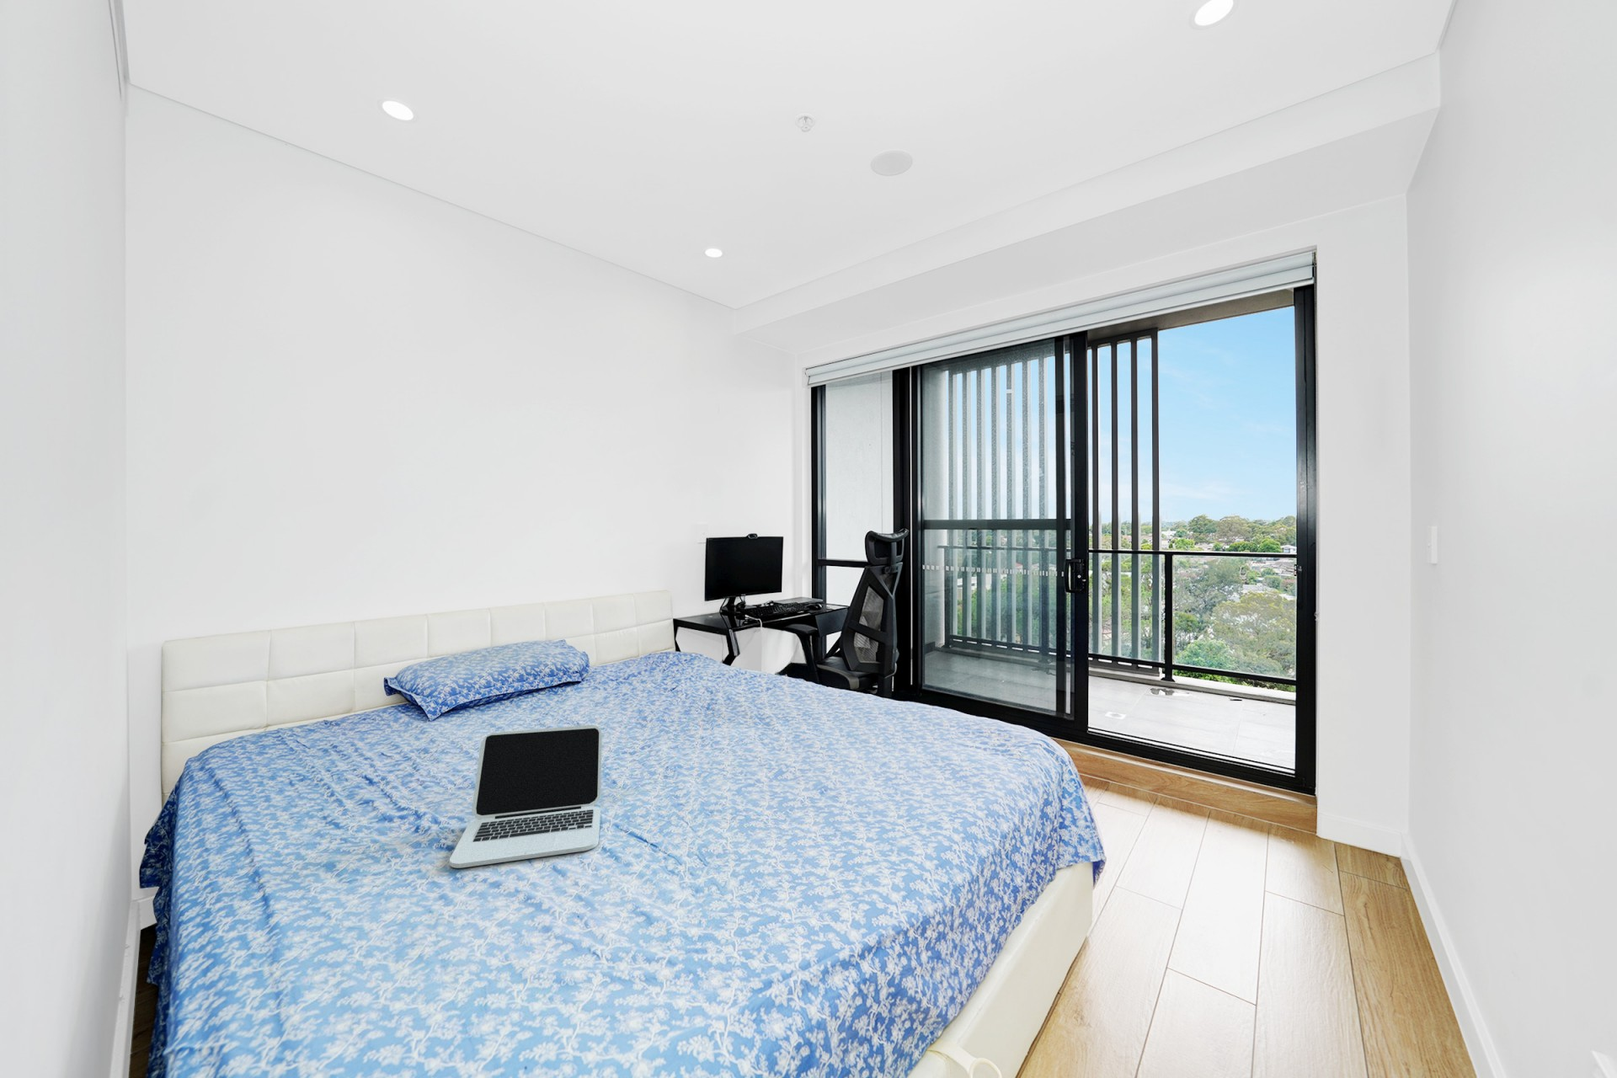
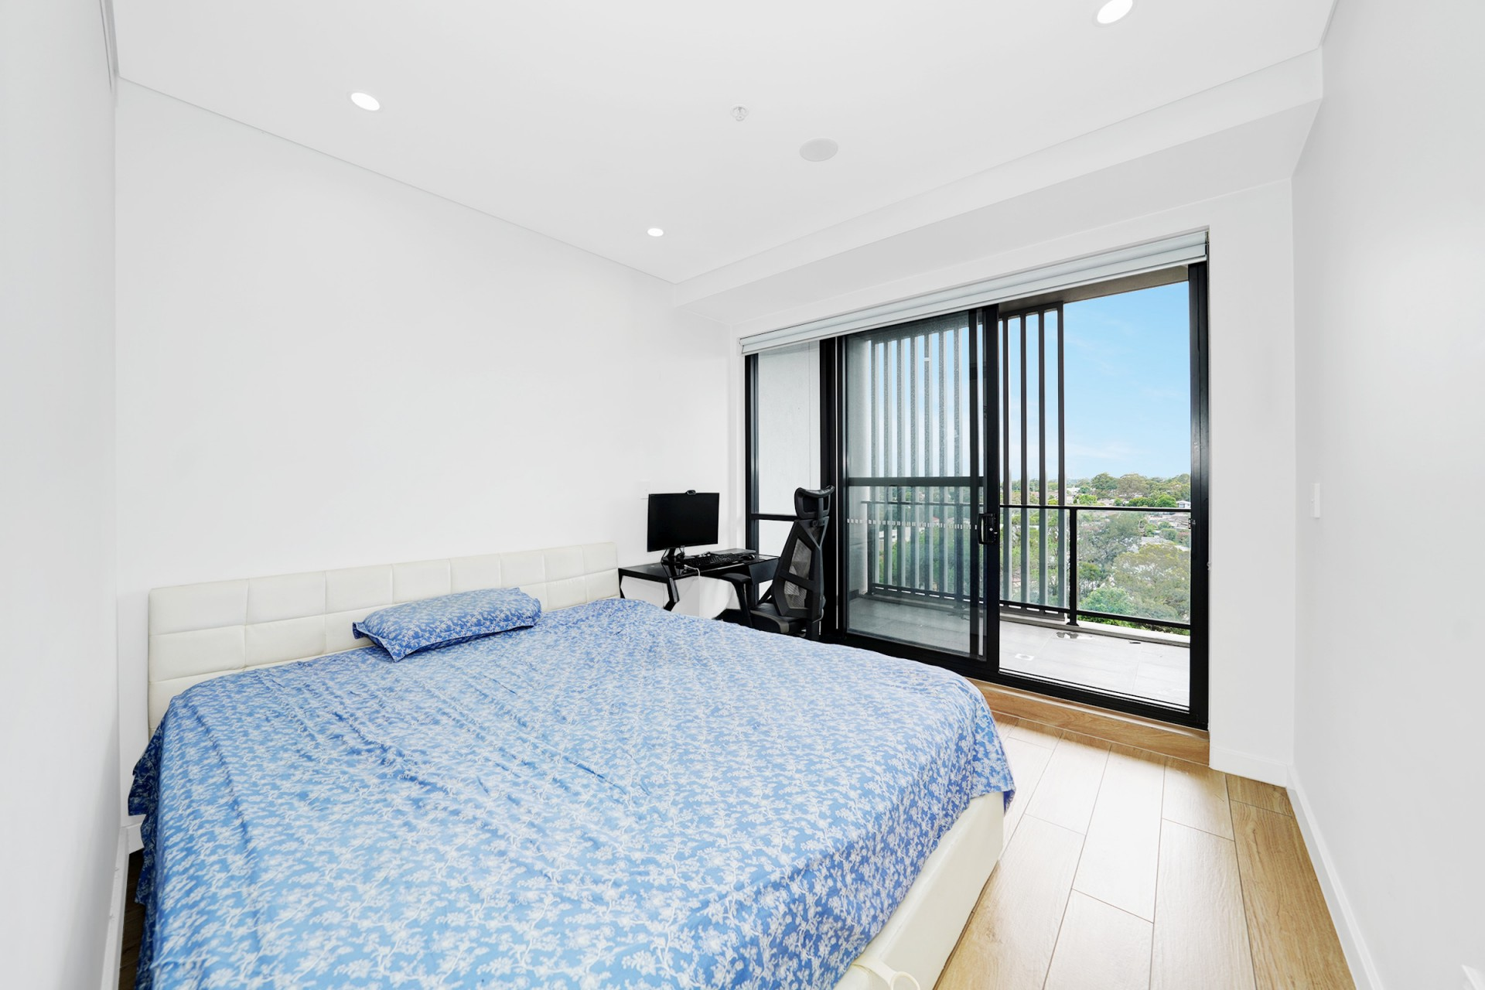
- laptop (534, 787)
